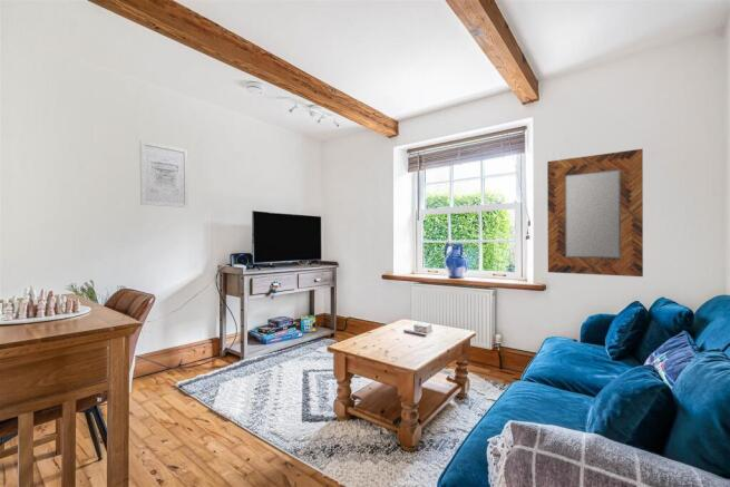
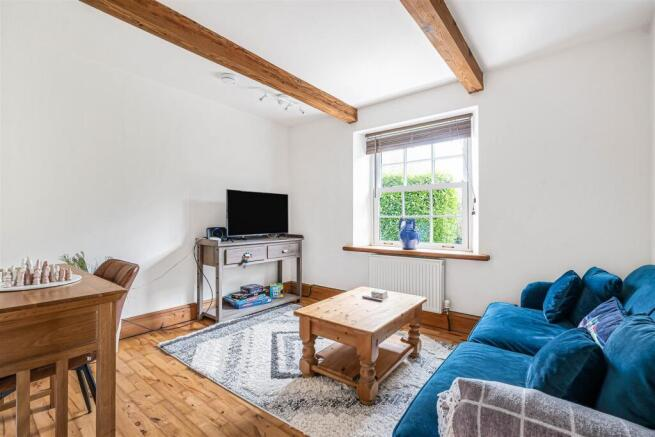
- home mirror (592, 215)
- wall art (165, 175)
